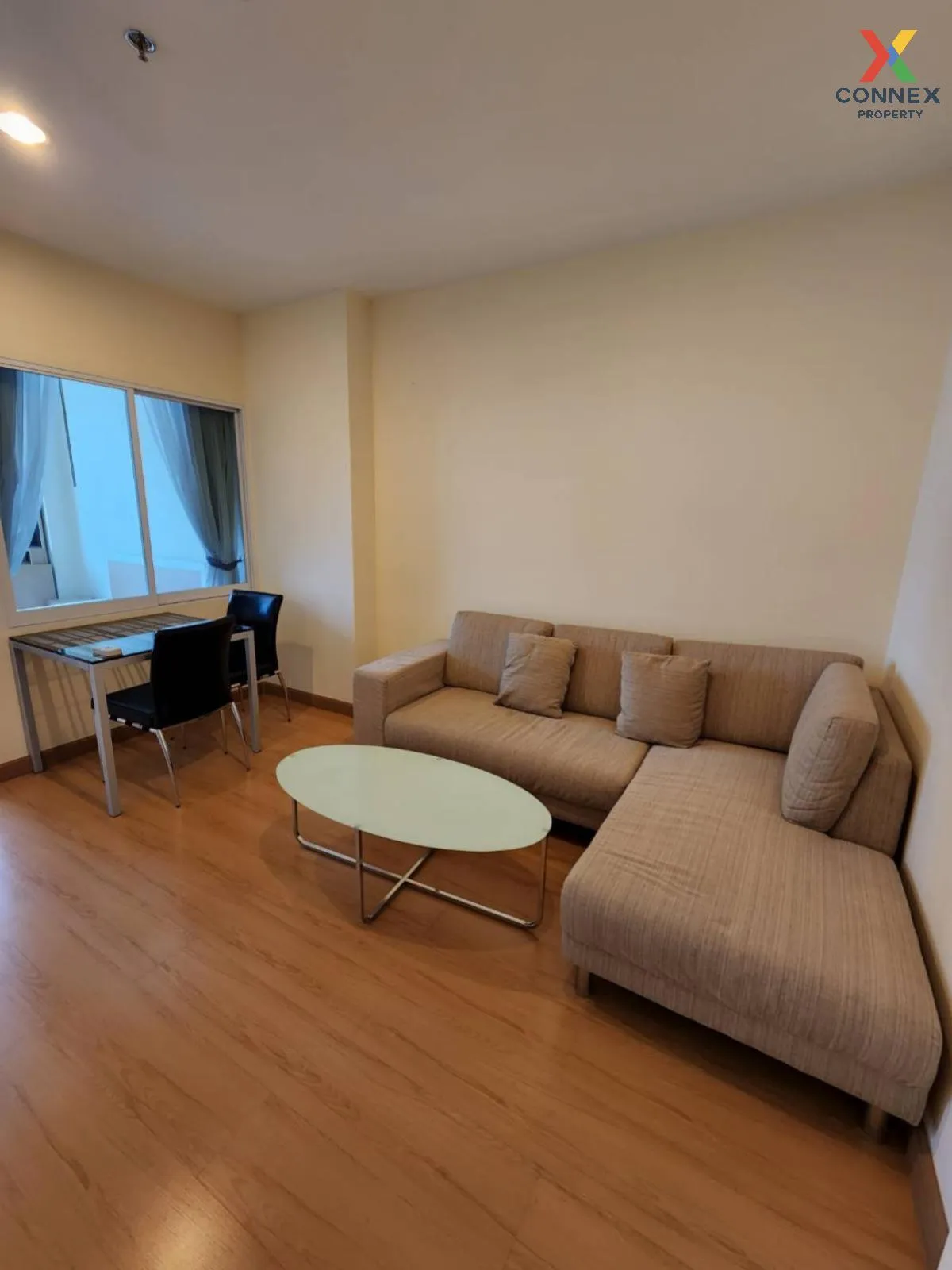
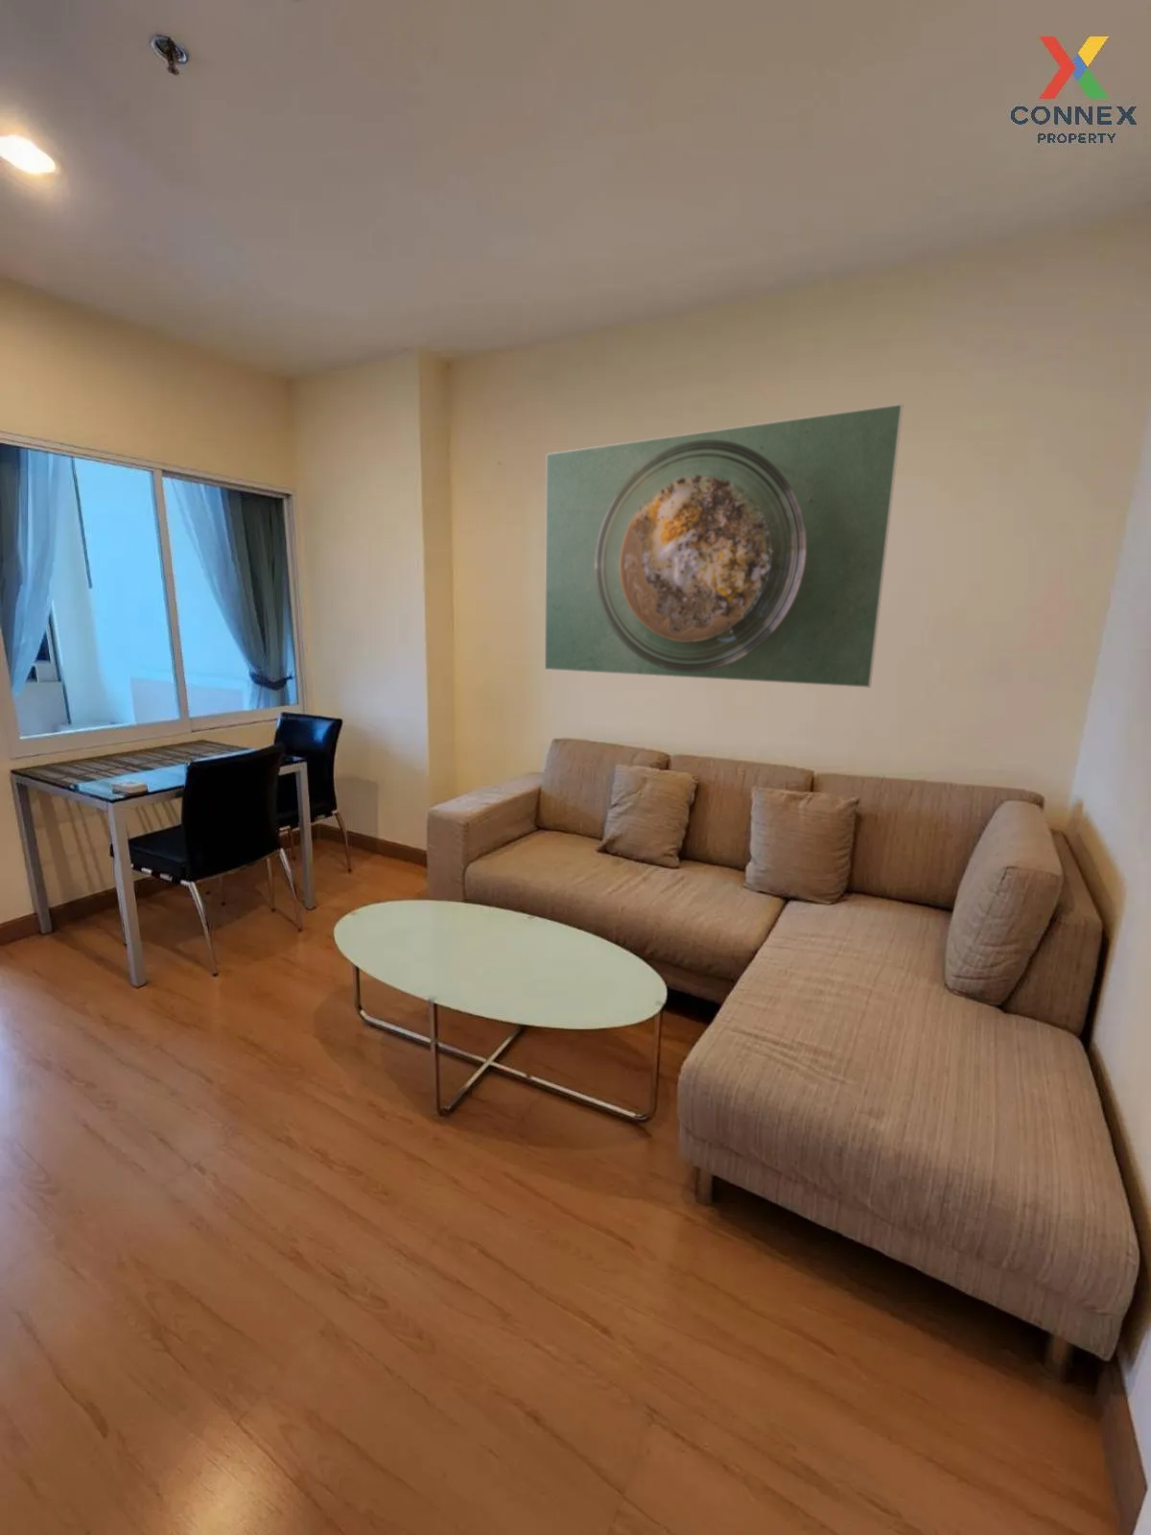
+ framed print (694, 560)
